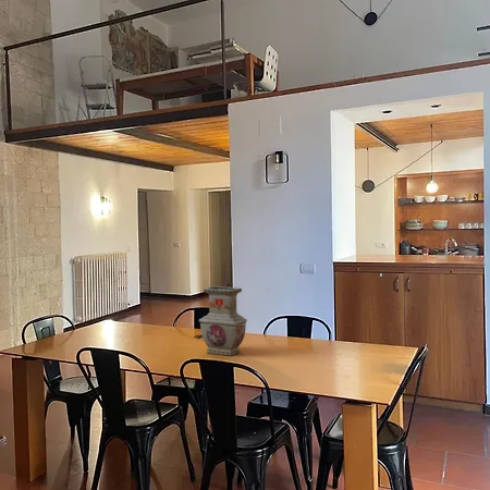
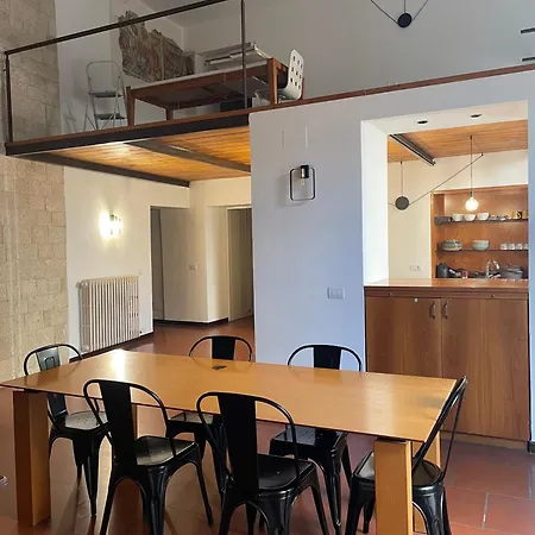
- vase (222, 319)
